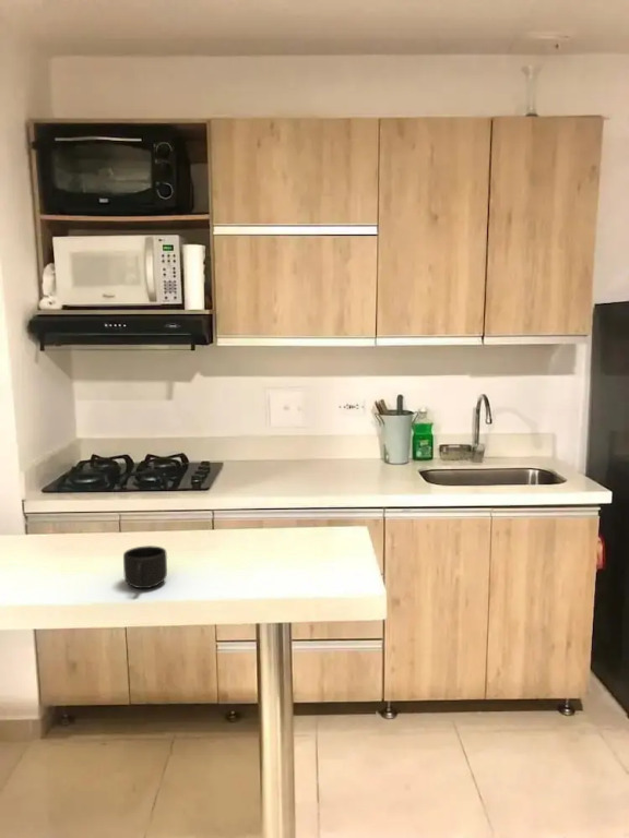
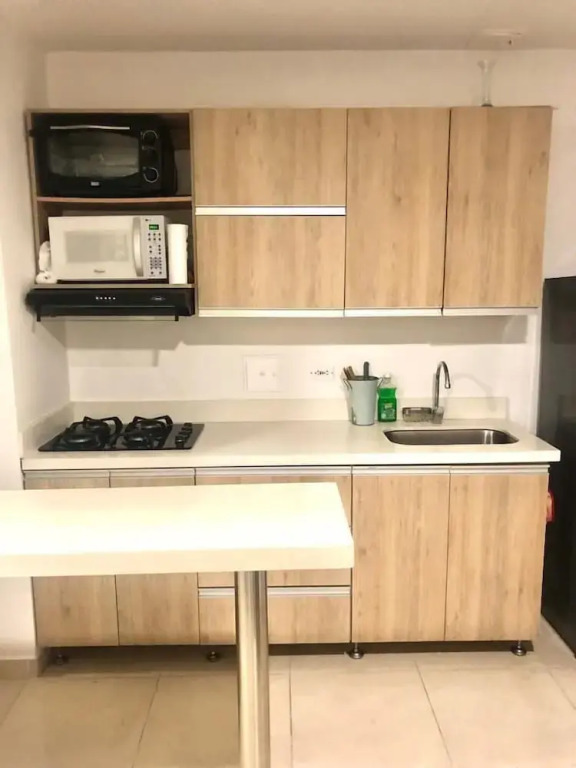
- mug (143, 570)
